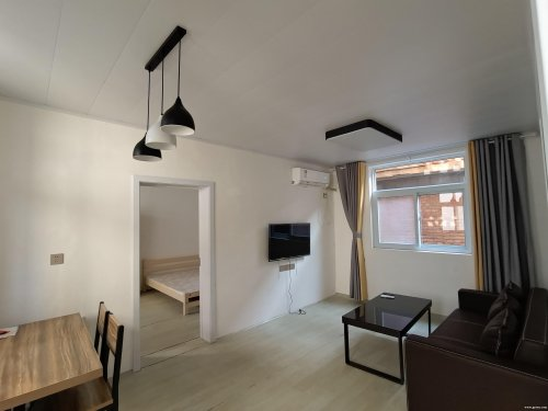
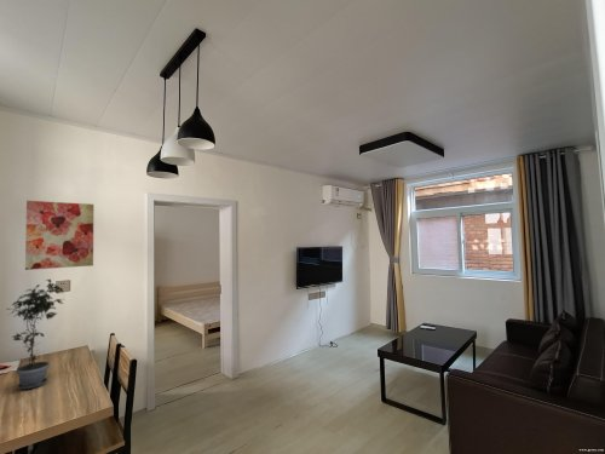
+ wall art (60, 235)
+ potted plant (35, 332)
